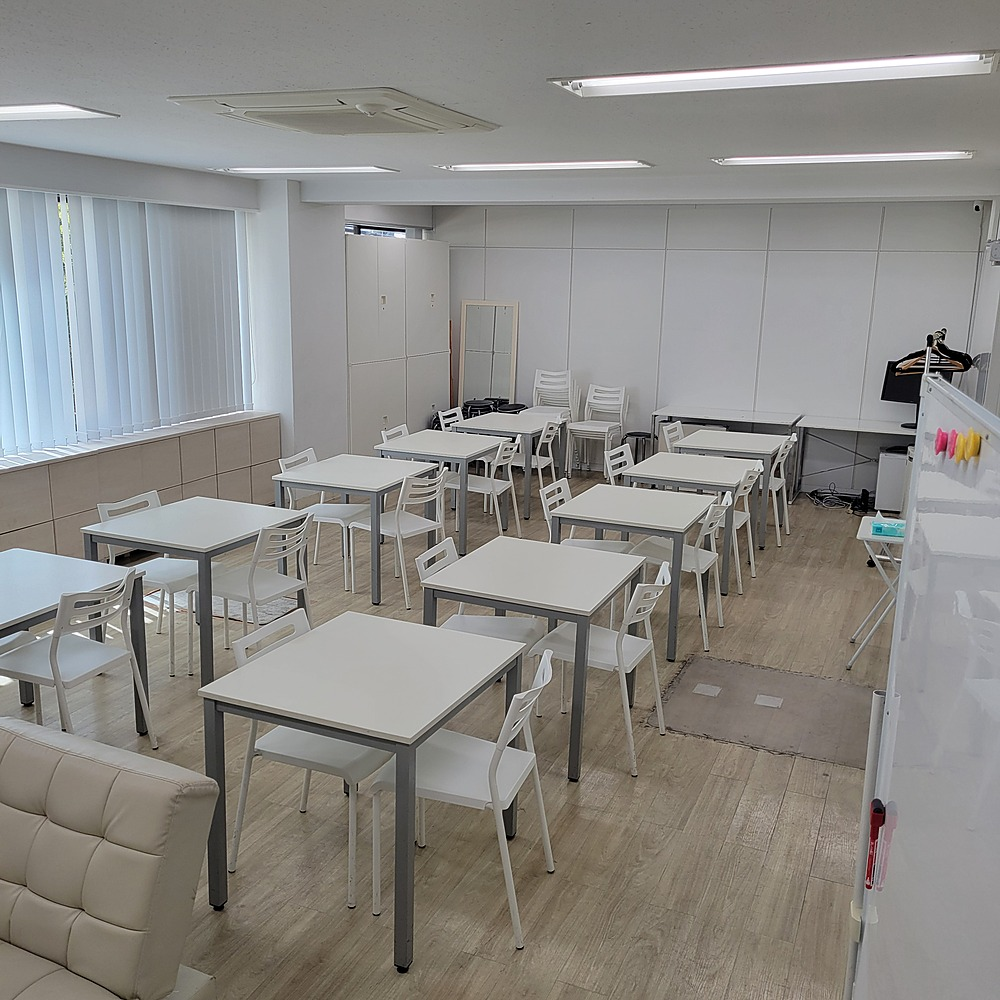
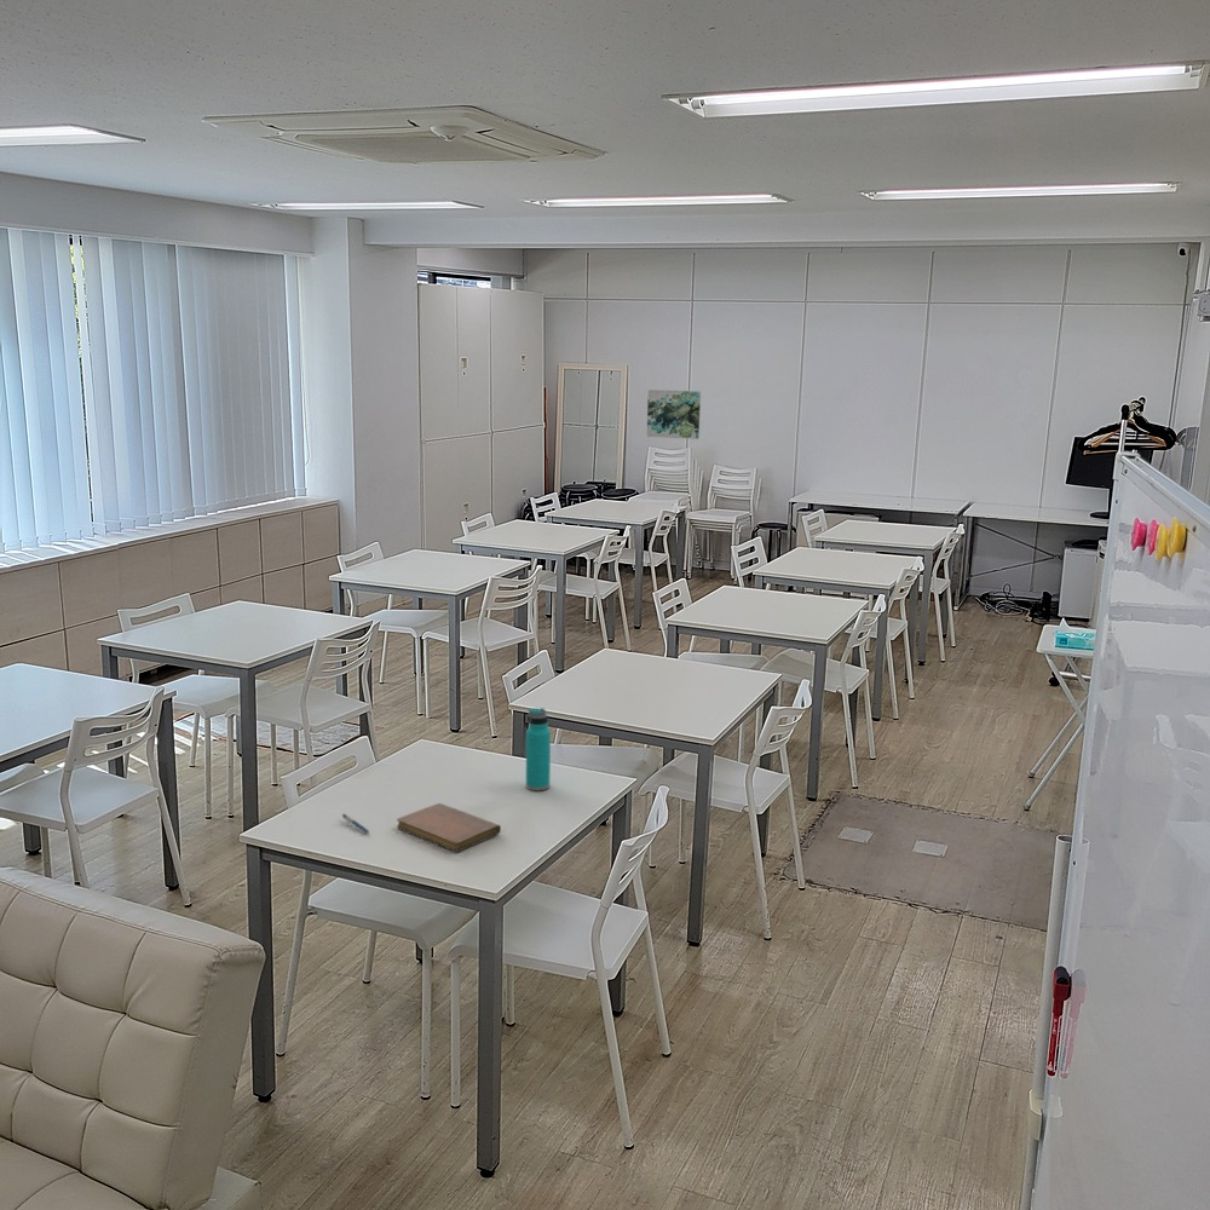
+ water bottle (537, 748)
+ wall art (673, 414)
+ pen (355, 823)
+ notebook (448, 825)
